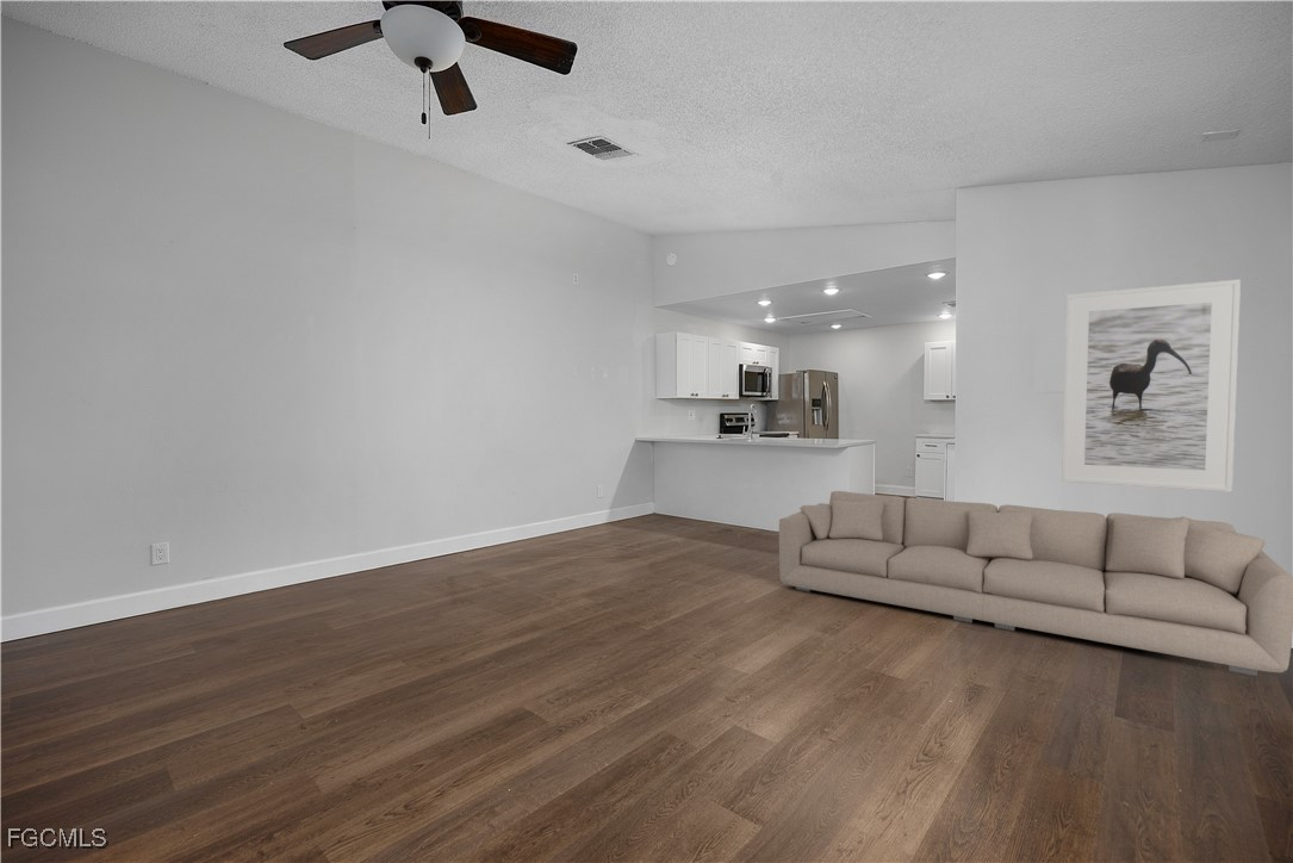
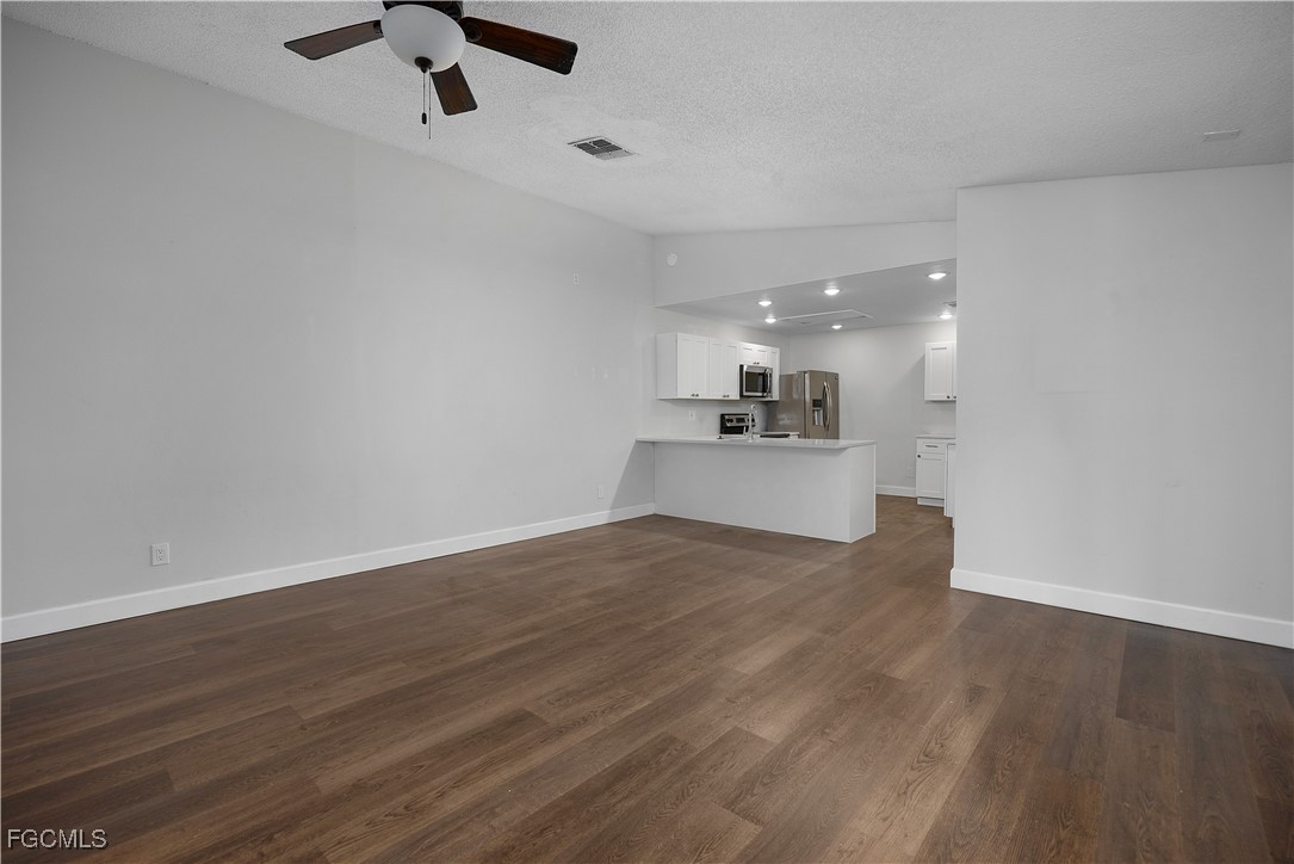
- sofa (990, 554)
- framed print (1144, 387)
